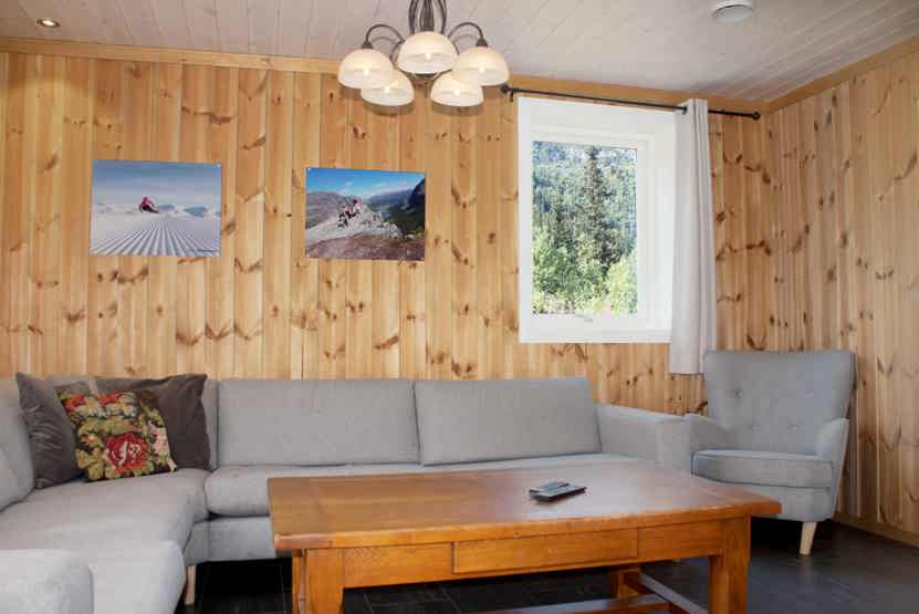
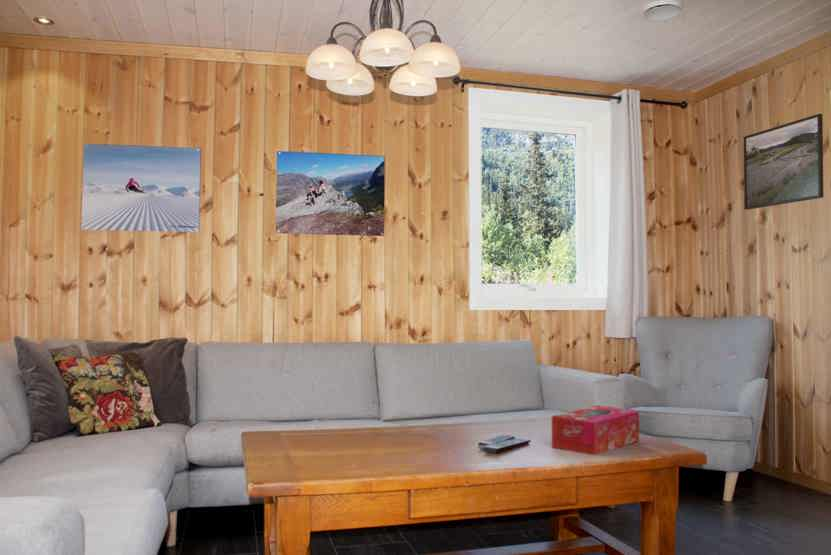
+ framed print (780, 165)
+ tissue box (596, 428)
